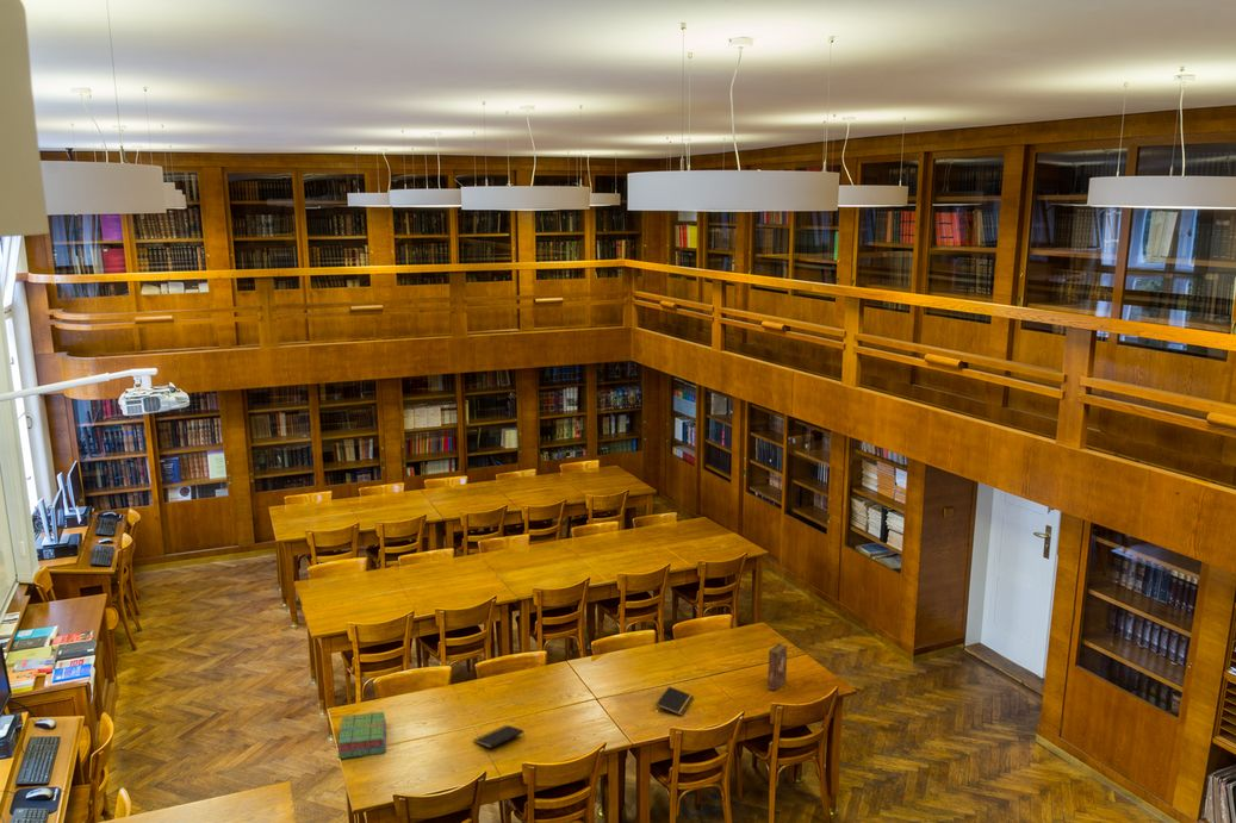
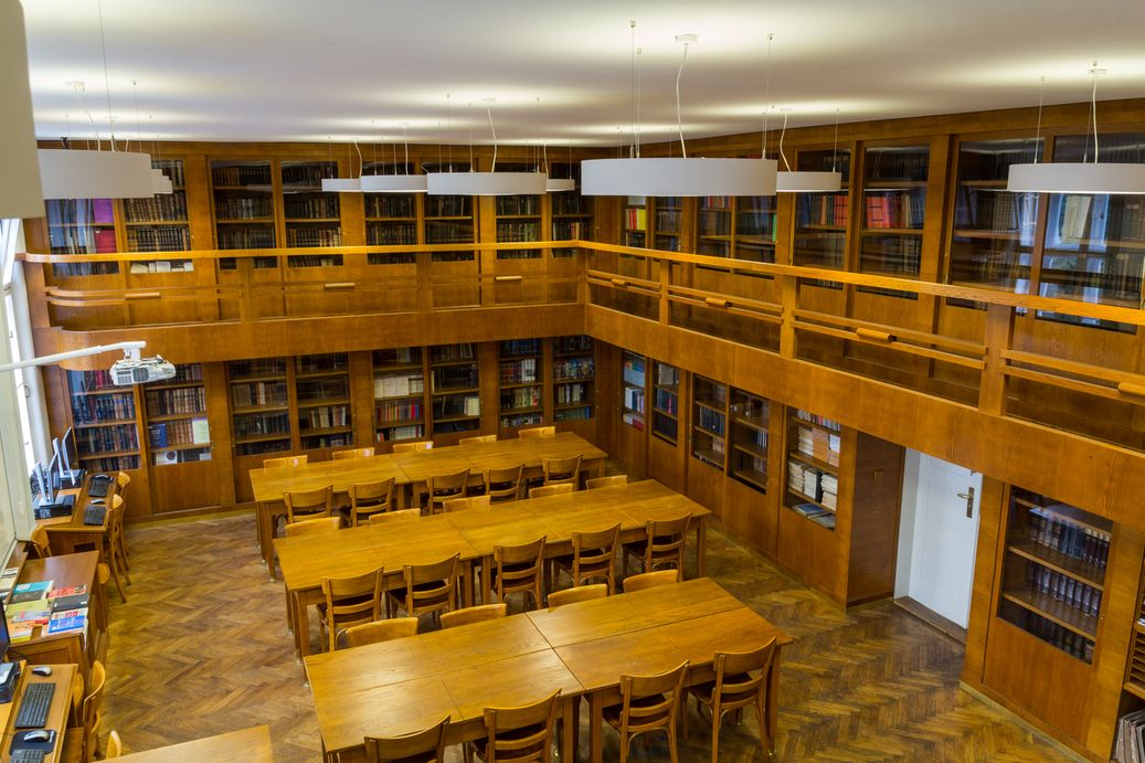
- stack of books (362, 734)
- notepad (498, 736)
- book (777, 666)
- notepad (675, 700)
